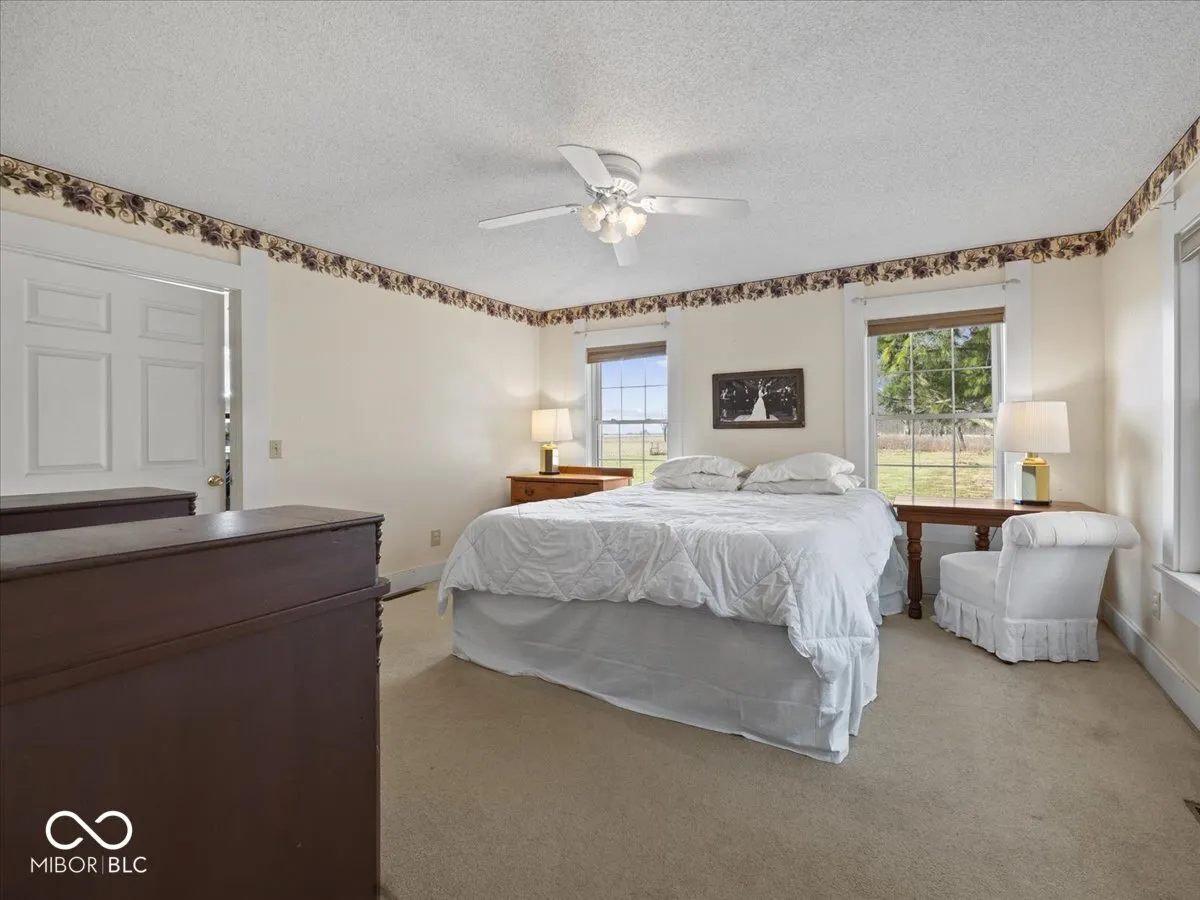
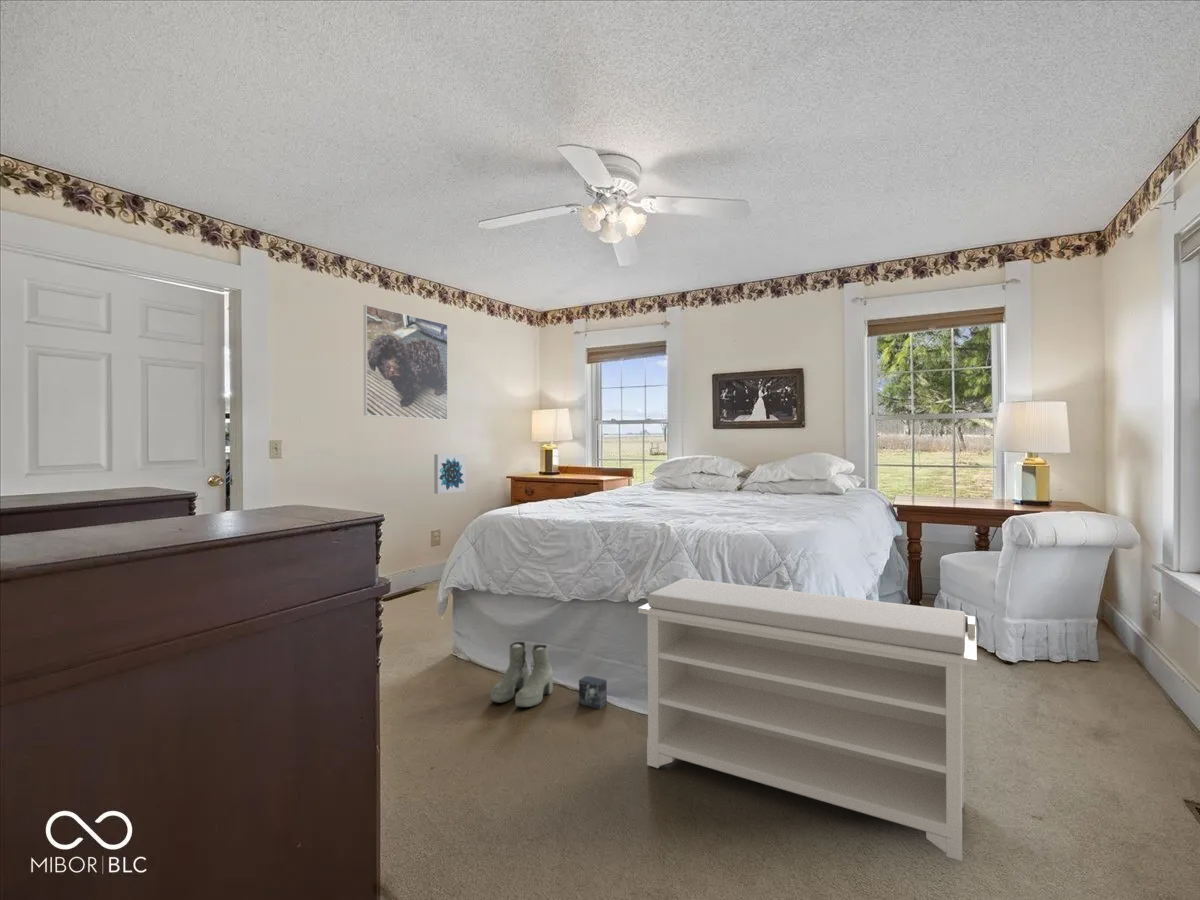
+ bench (797, 691)
+ wall art (450, 473)
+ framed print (408, 366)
+ boots (523, 672)
+ box (592, 692)
